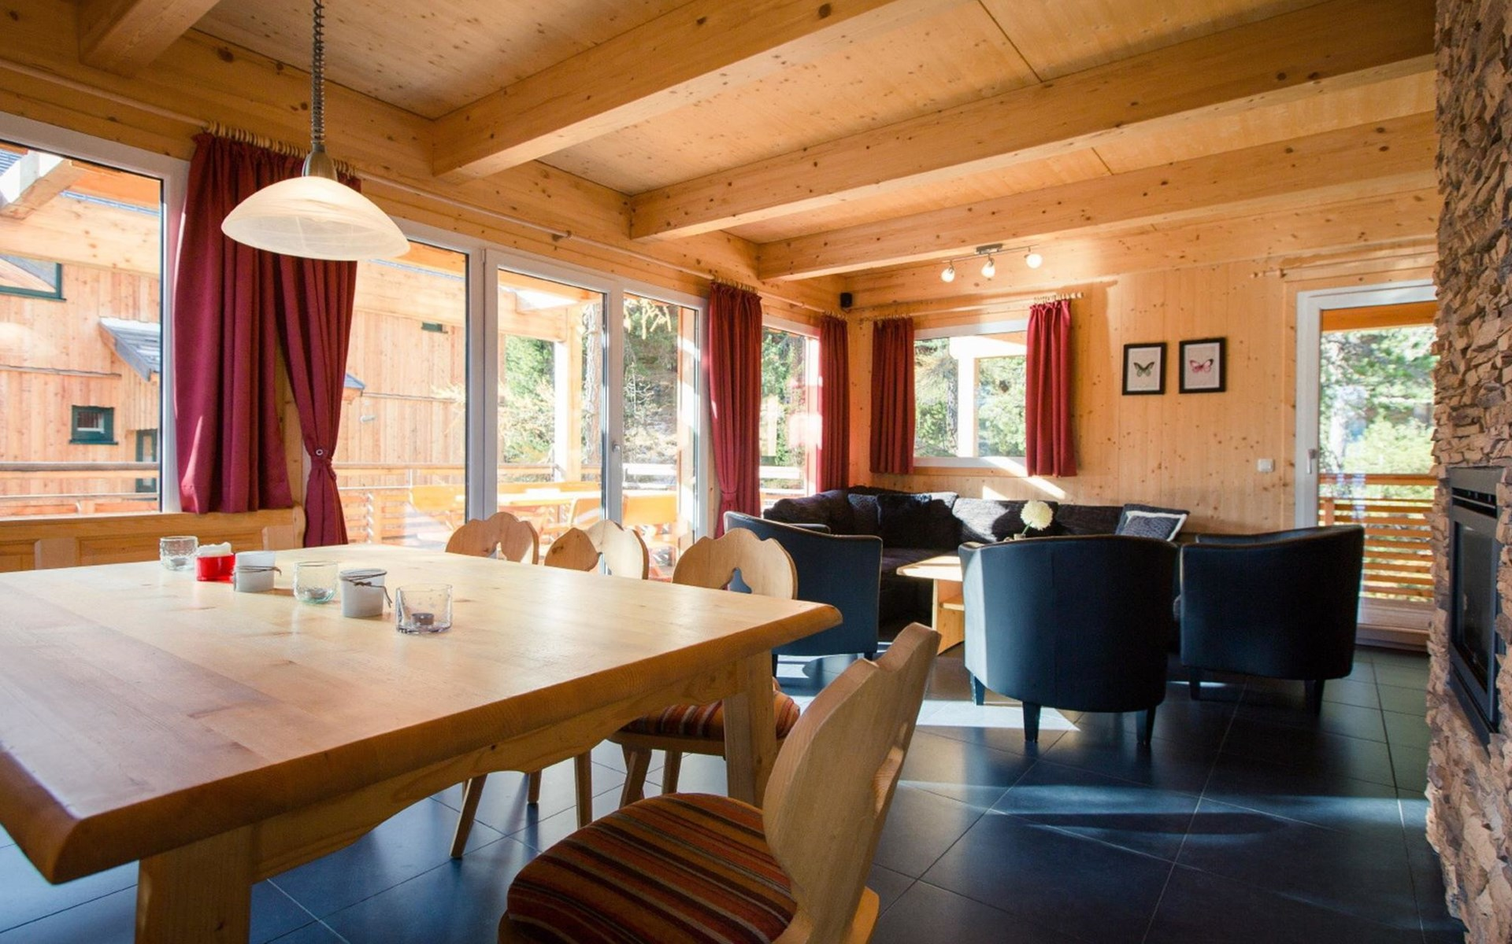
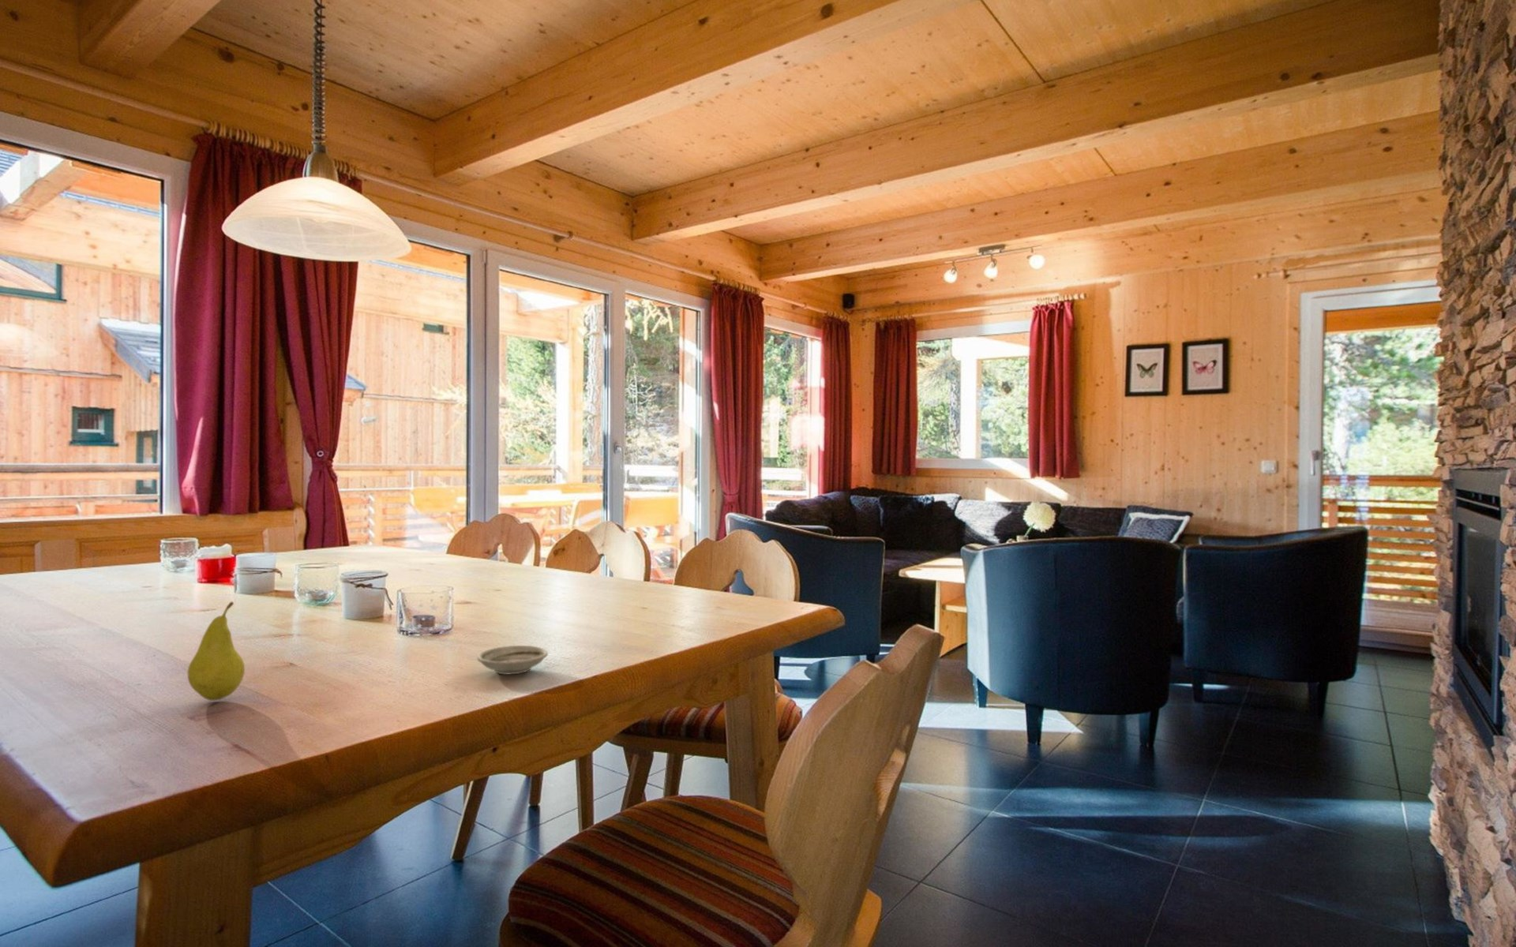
+ fruit (216, 650)
+ saucer (513, 661)
